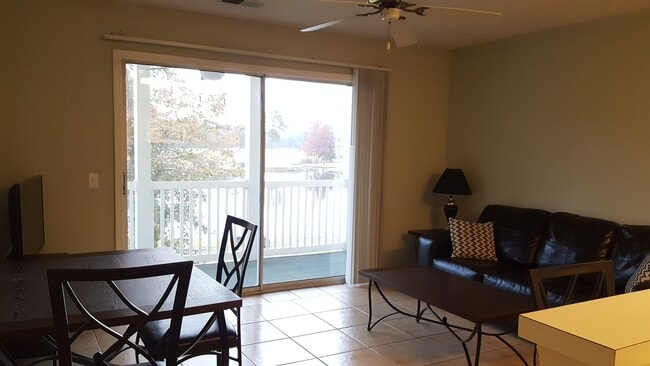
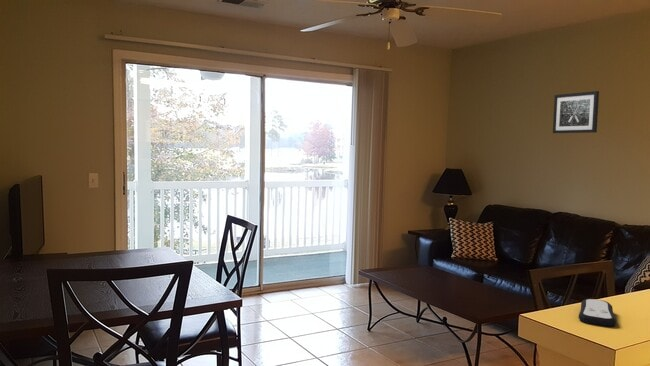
+ remote control (596, 311)
+ wall art (574, 113)
